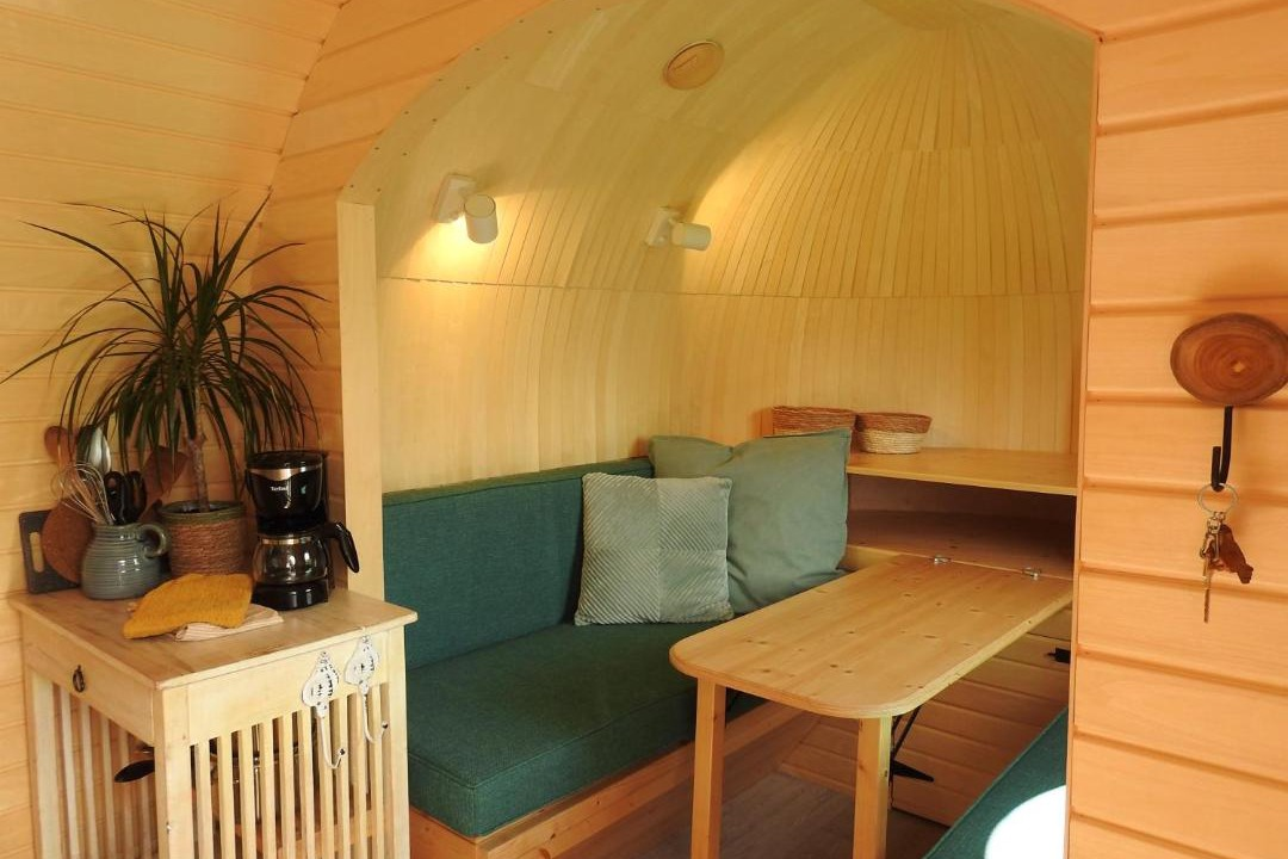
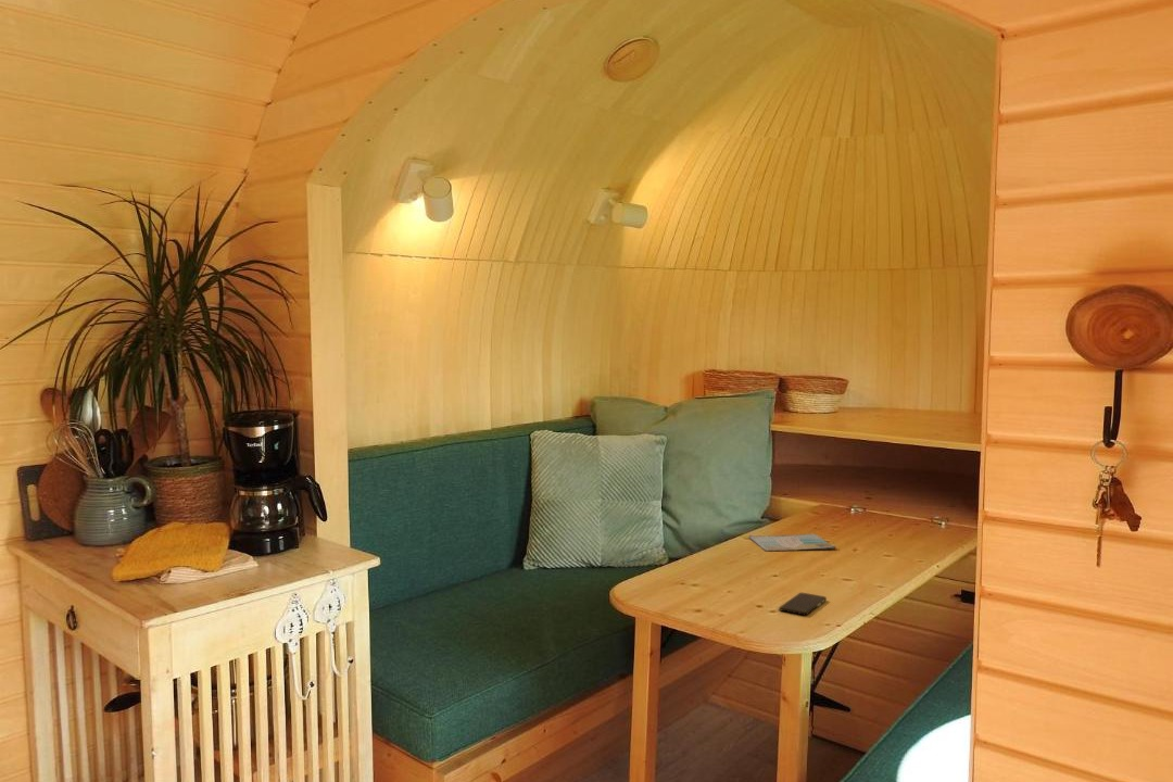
+ book (791, 541)
+ smartphone (803, 603)
